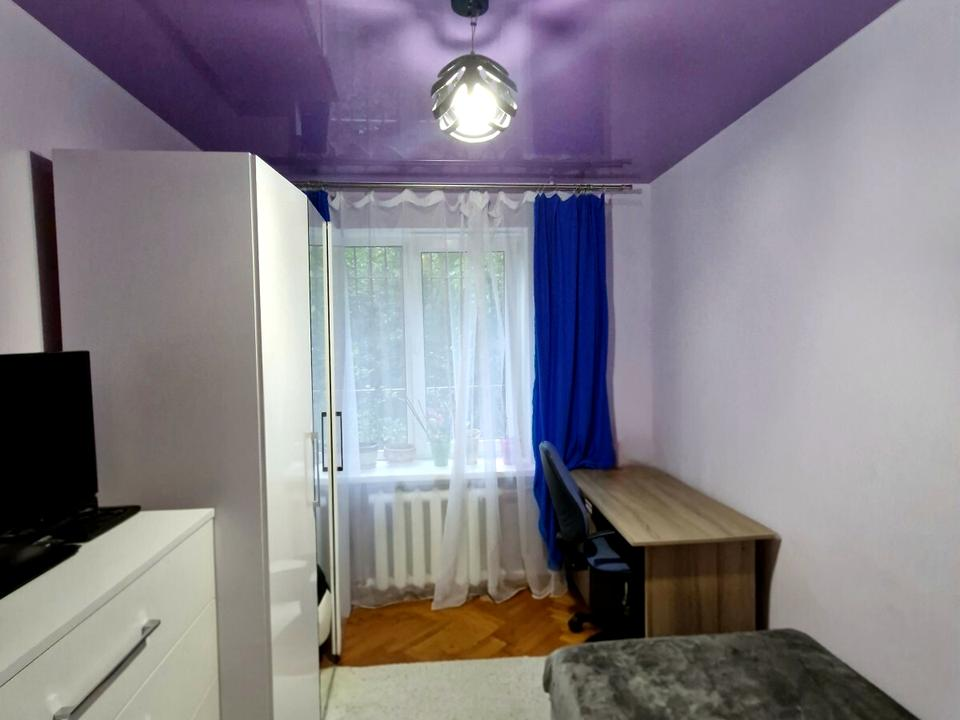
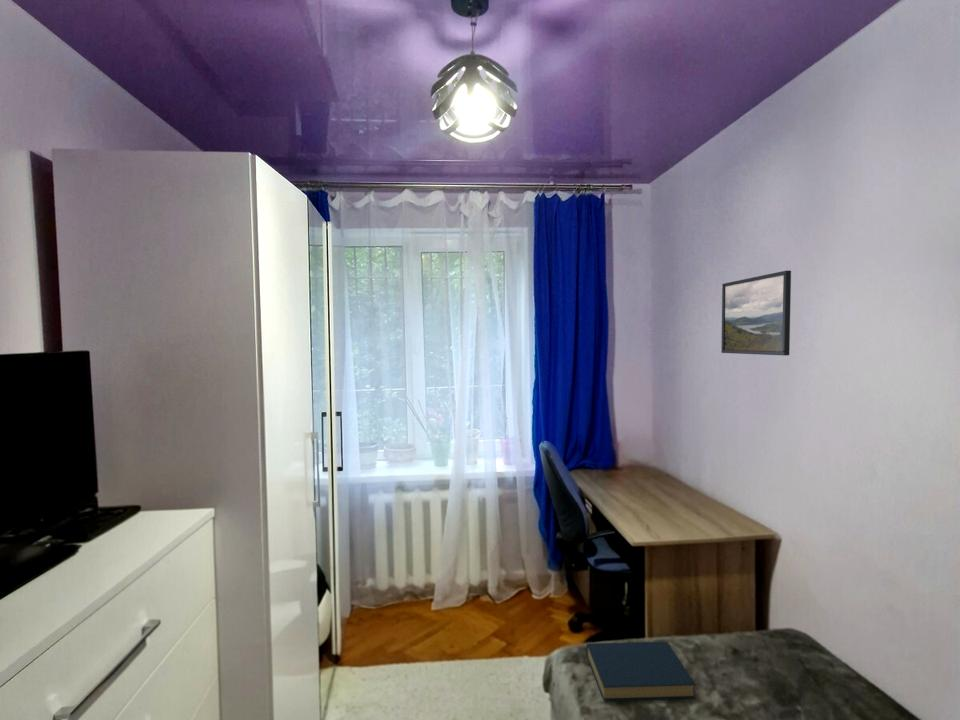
+ hardback book (637, 668)
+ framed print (752, 316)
